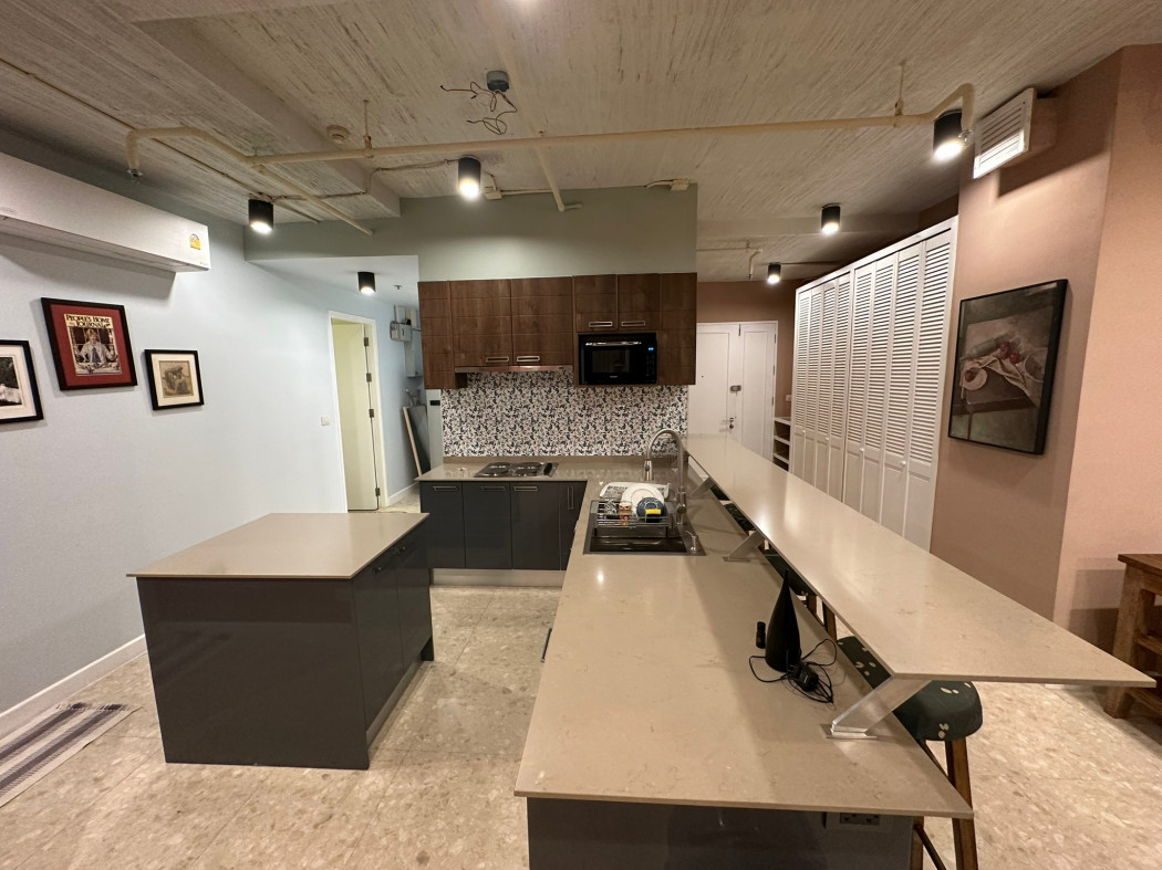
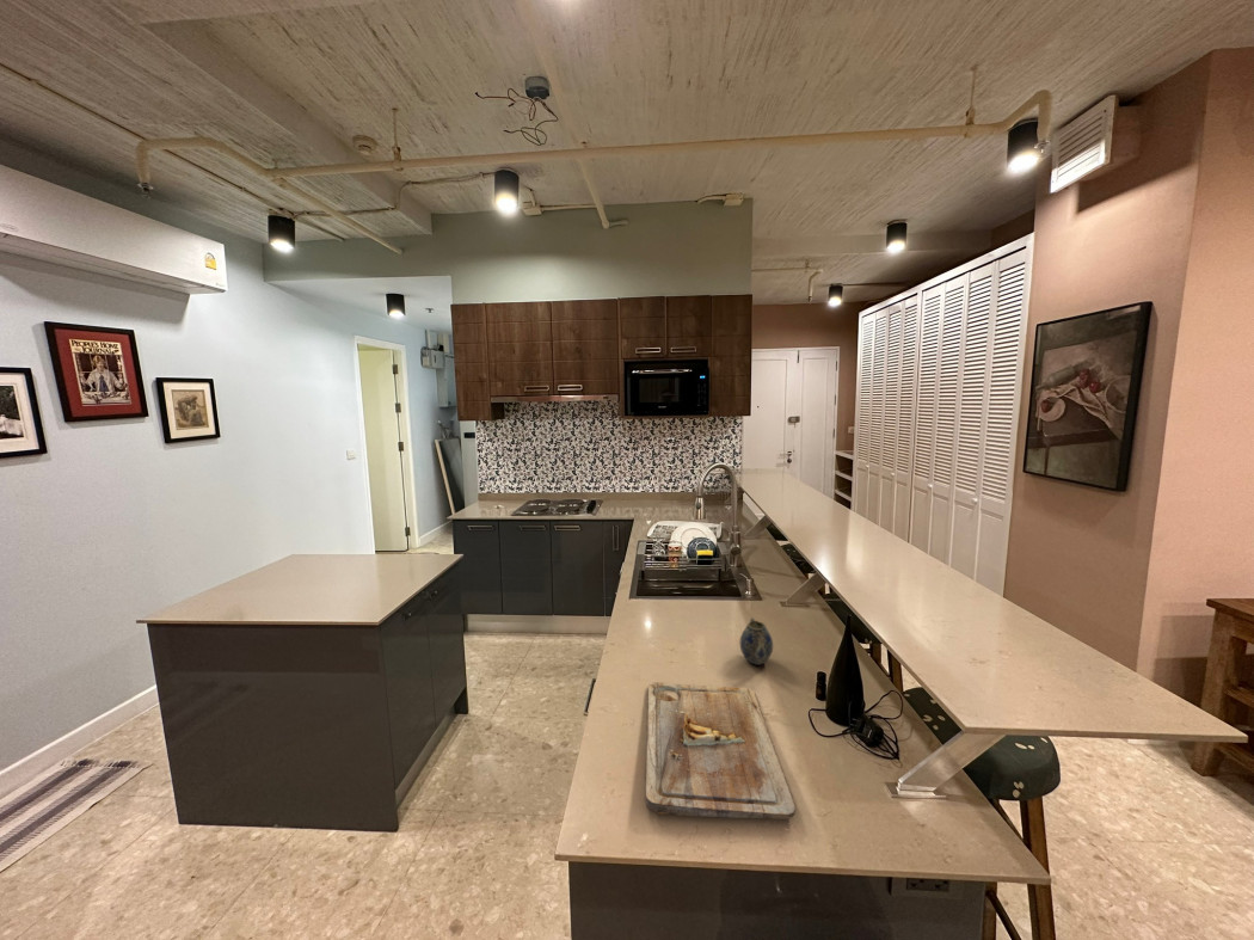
+ cutting board (708, 730)
+ teapot (756, 641)
